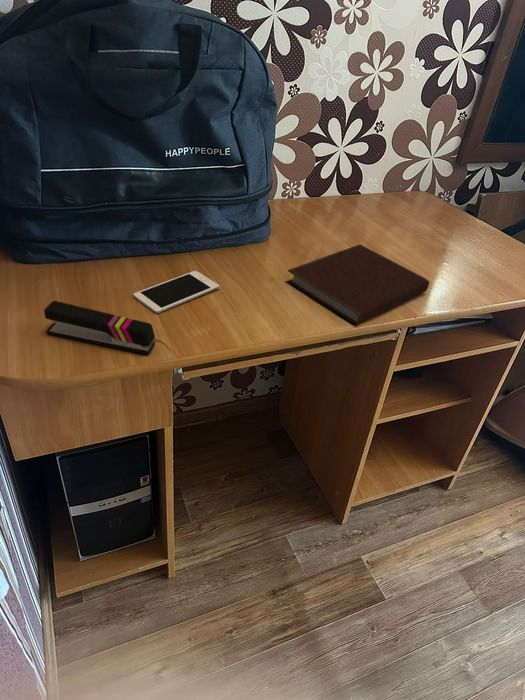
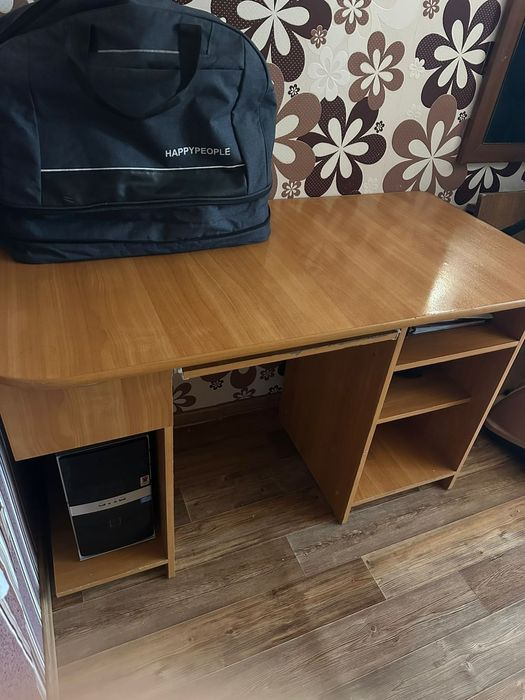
- stapler (100, 326)
- notebook (358, 281)
- cell phone (177, 290)
